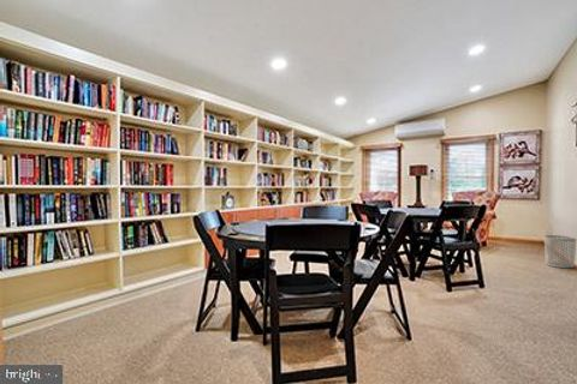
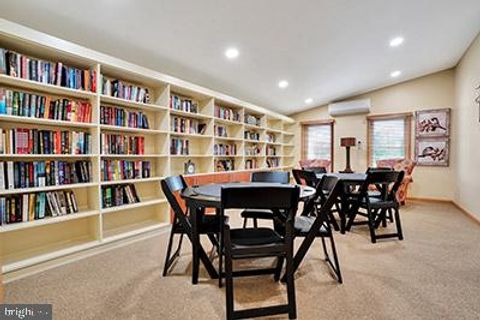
- waste bin (559, 251)
